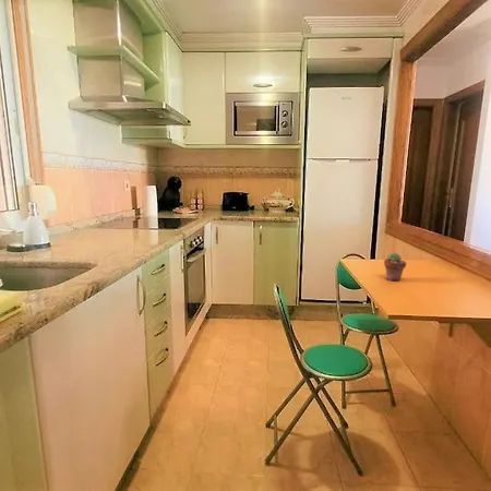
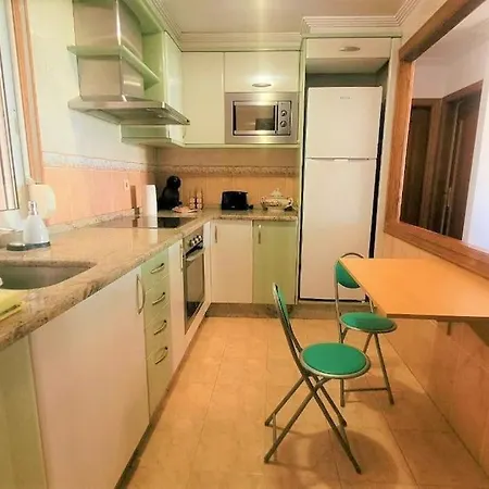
- potted succulent (394, 265)
